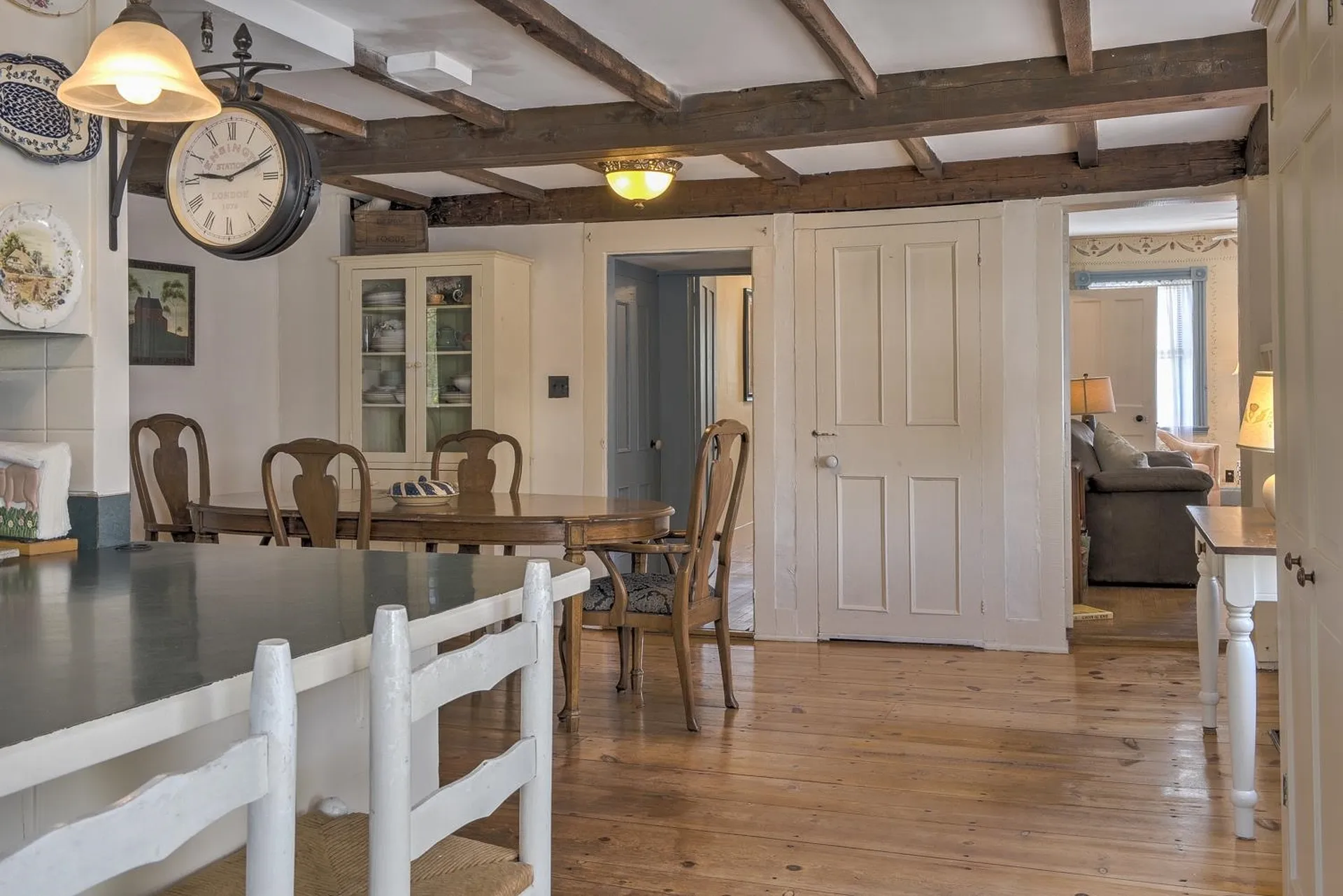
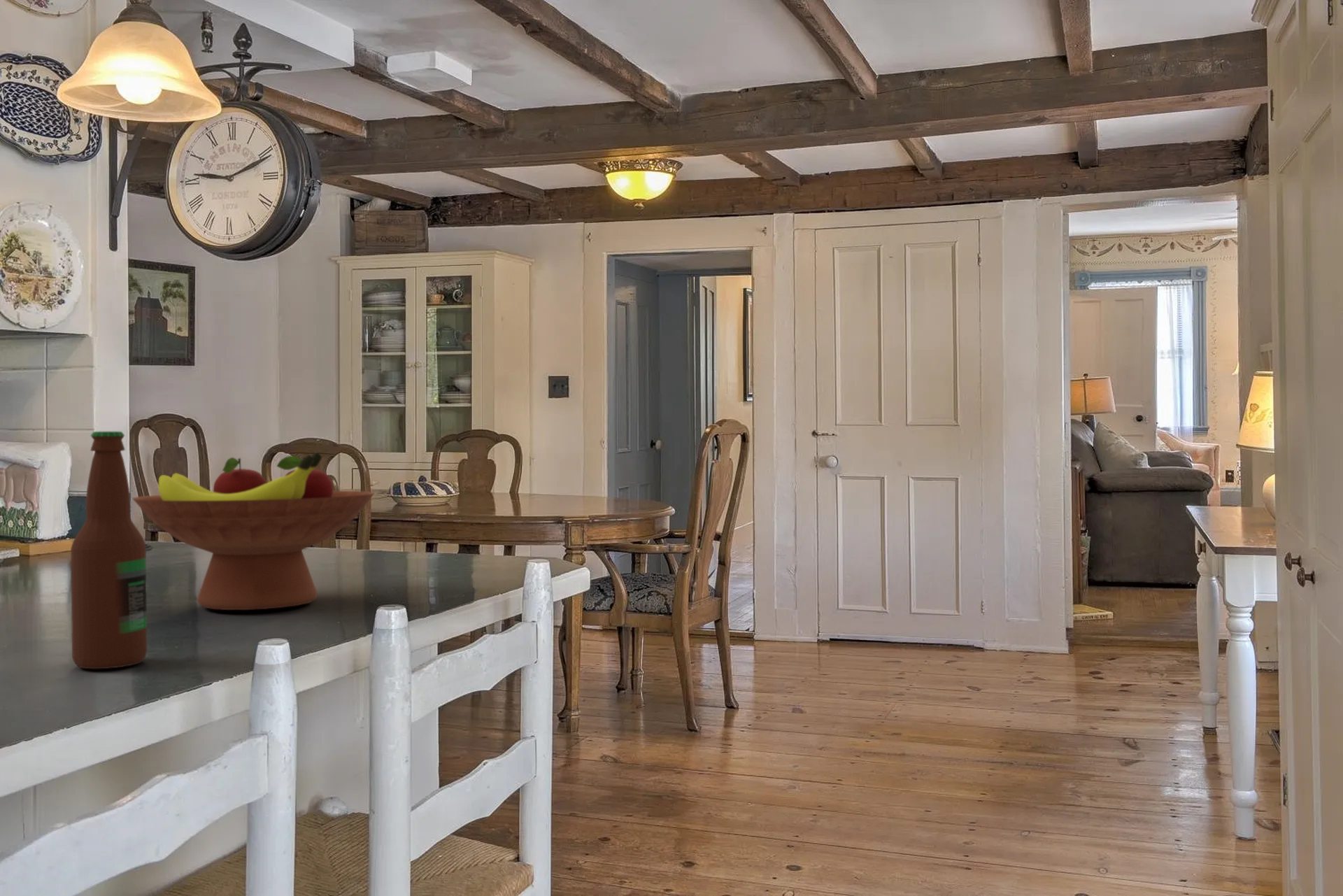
+ fruit bowl (257, 528)
+ bottle (108, 547)
